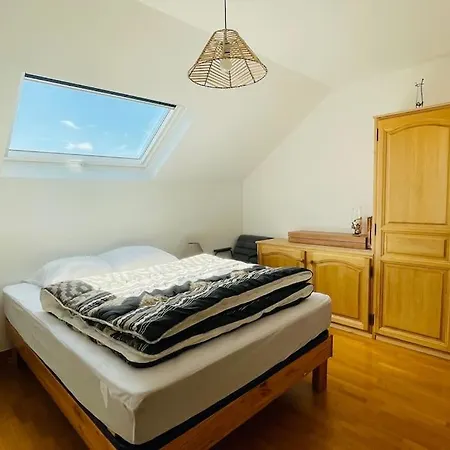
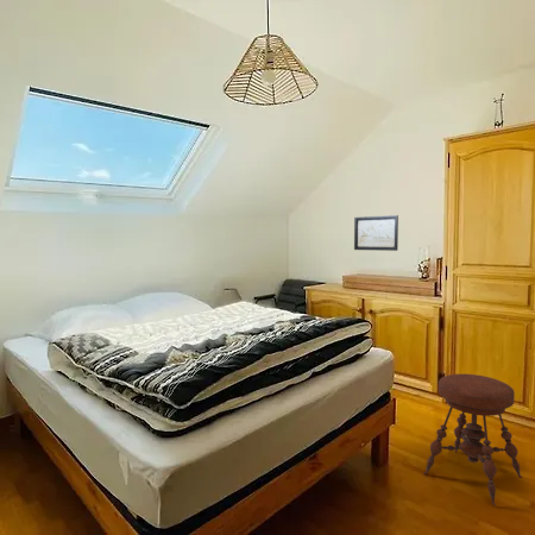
+ wall art (374, 233)
+ stool (473, 428)
